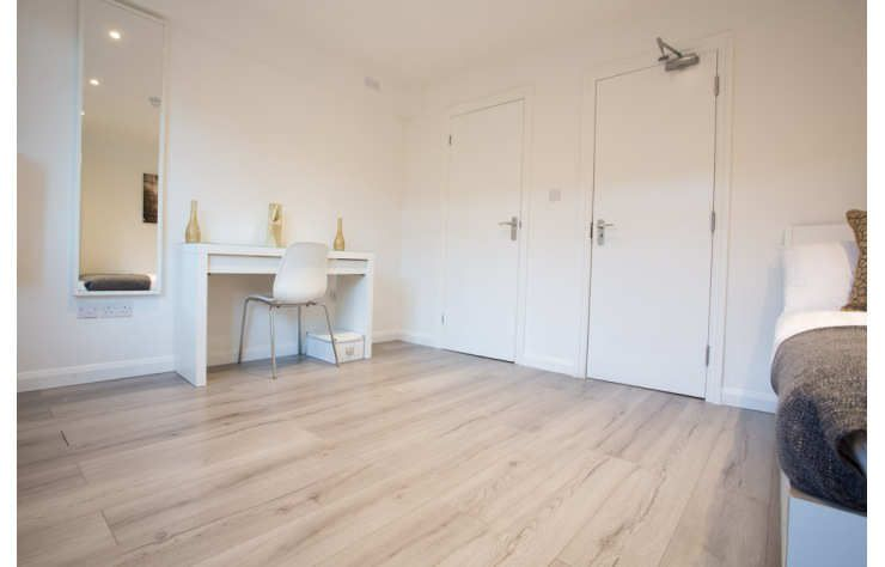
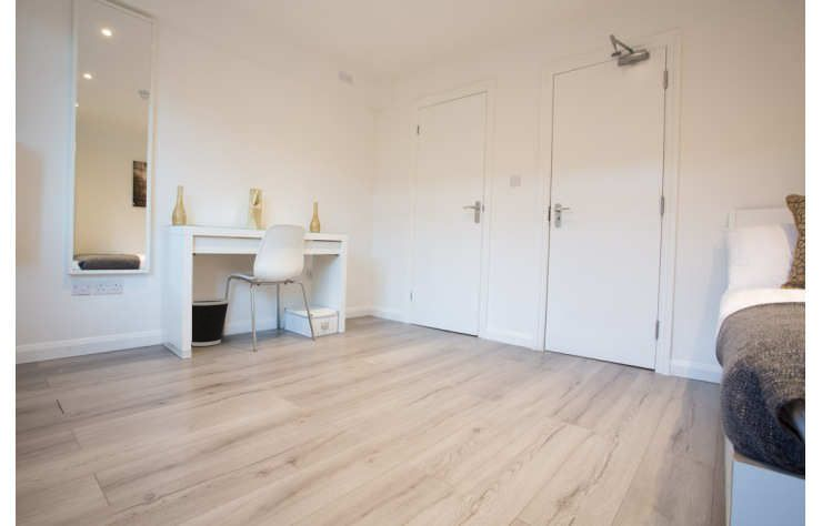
+ wastebasket (206, 321)
